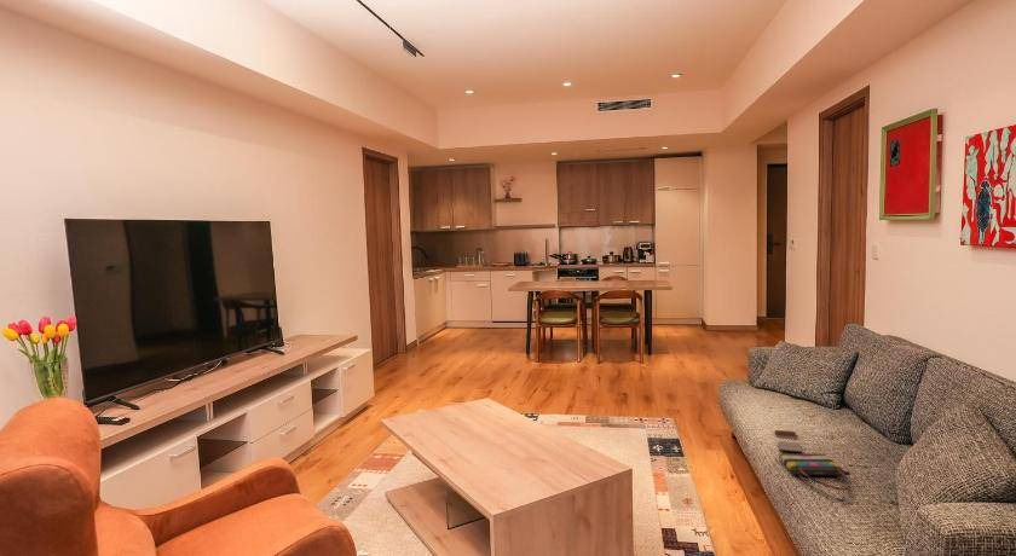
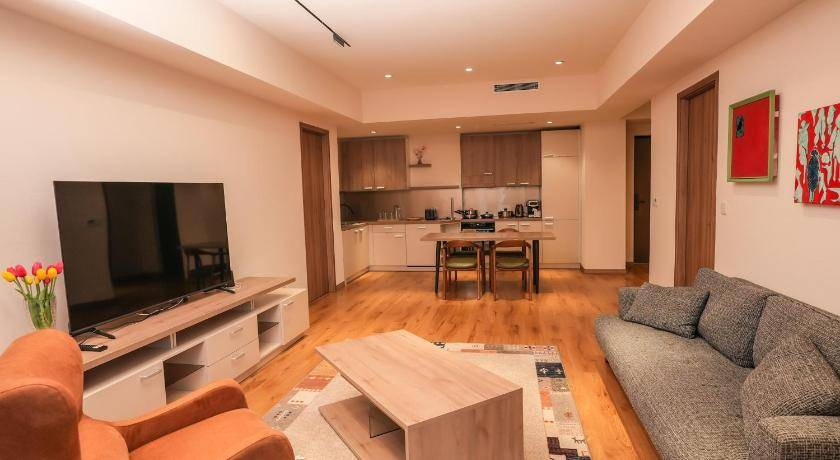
- tote bag (821, 473)
- paperback book (787, 441)
